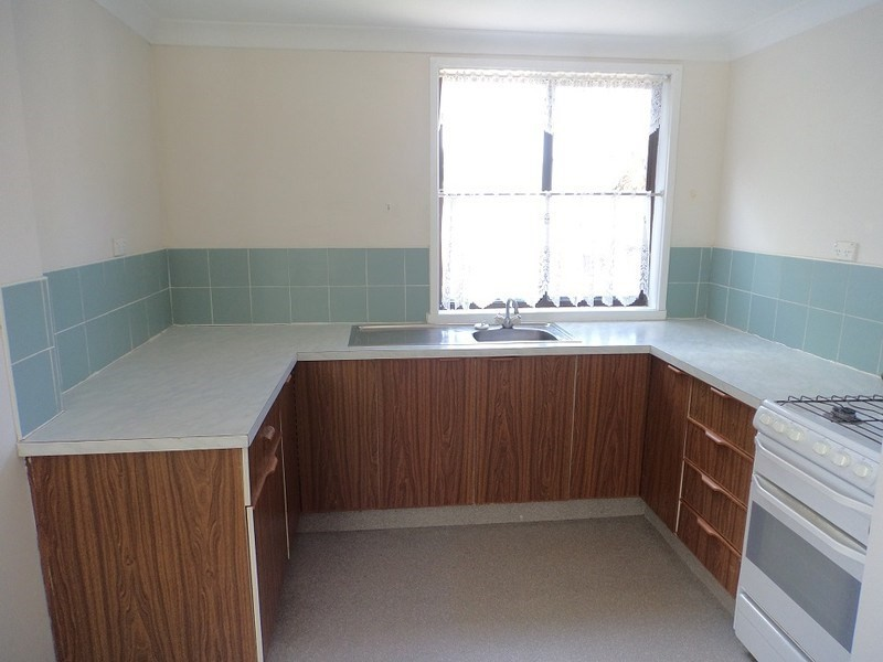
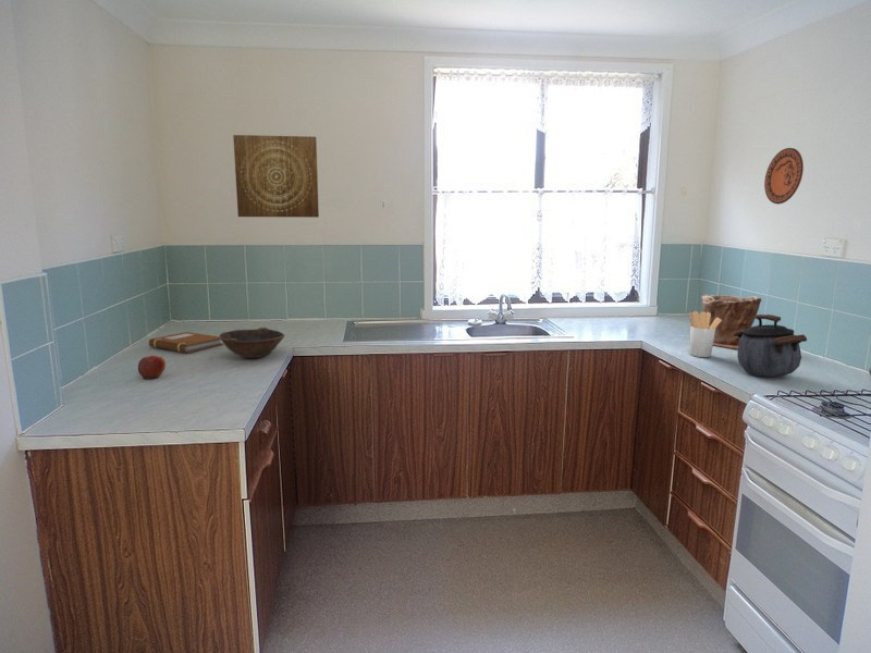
+ plant pot (728, 319)
+ kettle (768, 344)
+ notebook (185, 342)
+ apple (151, 366)
+ decorative plate (784, 176)
+ bowl (252, 344)
+ utensil holder (701, 332)
+ wall art (277, 176)
